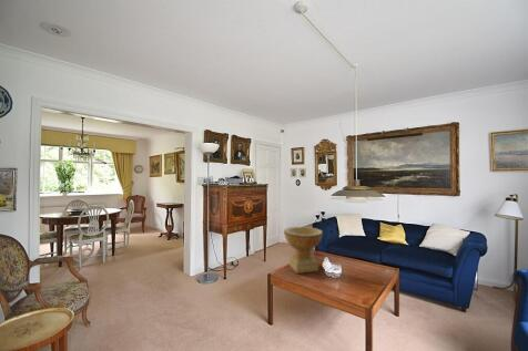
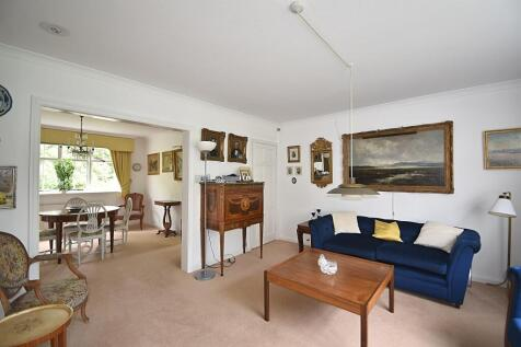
- decorative bowl (303, 249)
